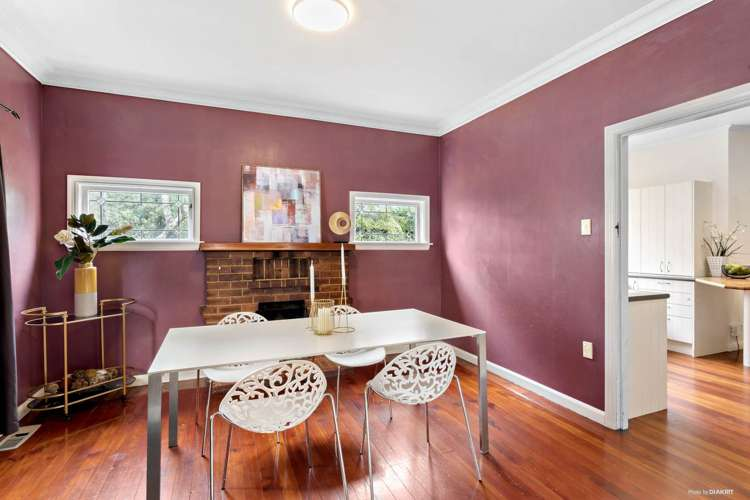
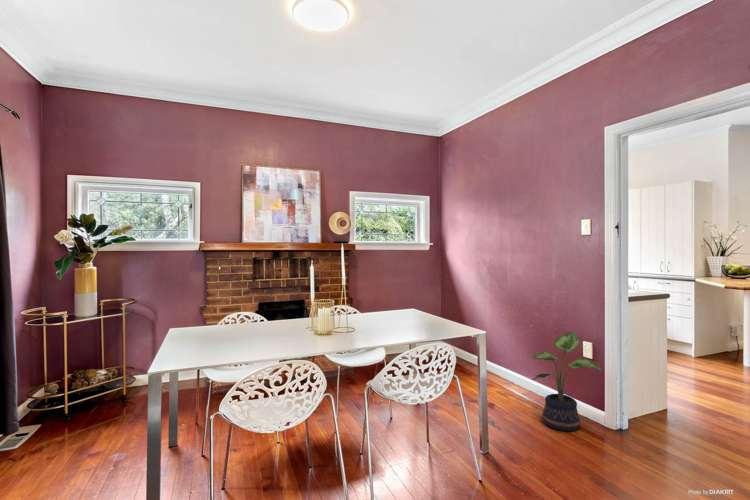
+ potted plant (564, 380)
